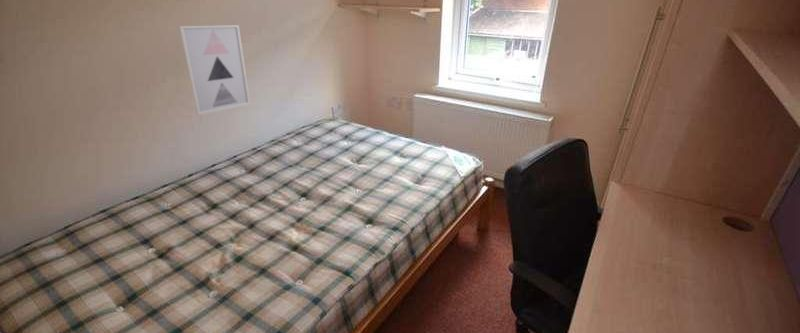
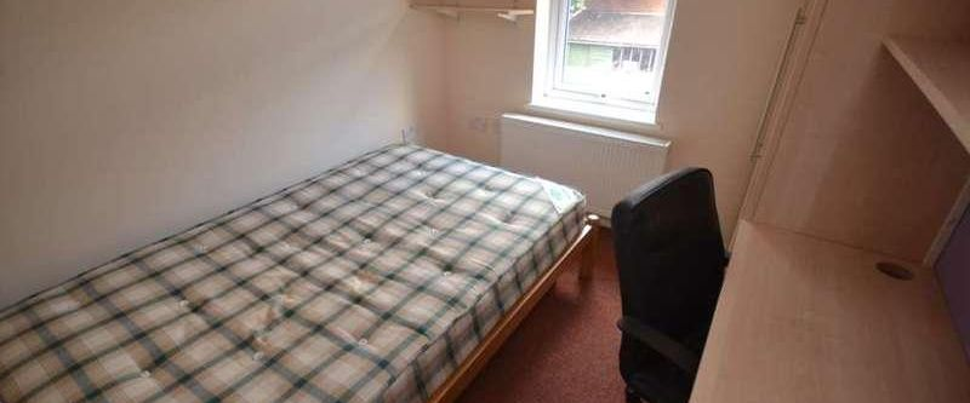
- wall art (218, 69)
